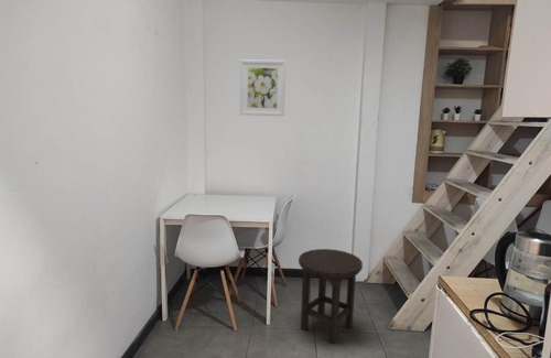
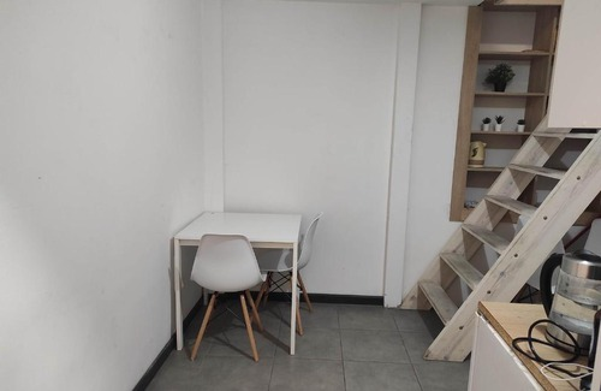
- stool (326, 296)
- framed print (262, 88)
